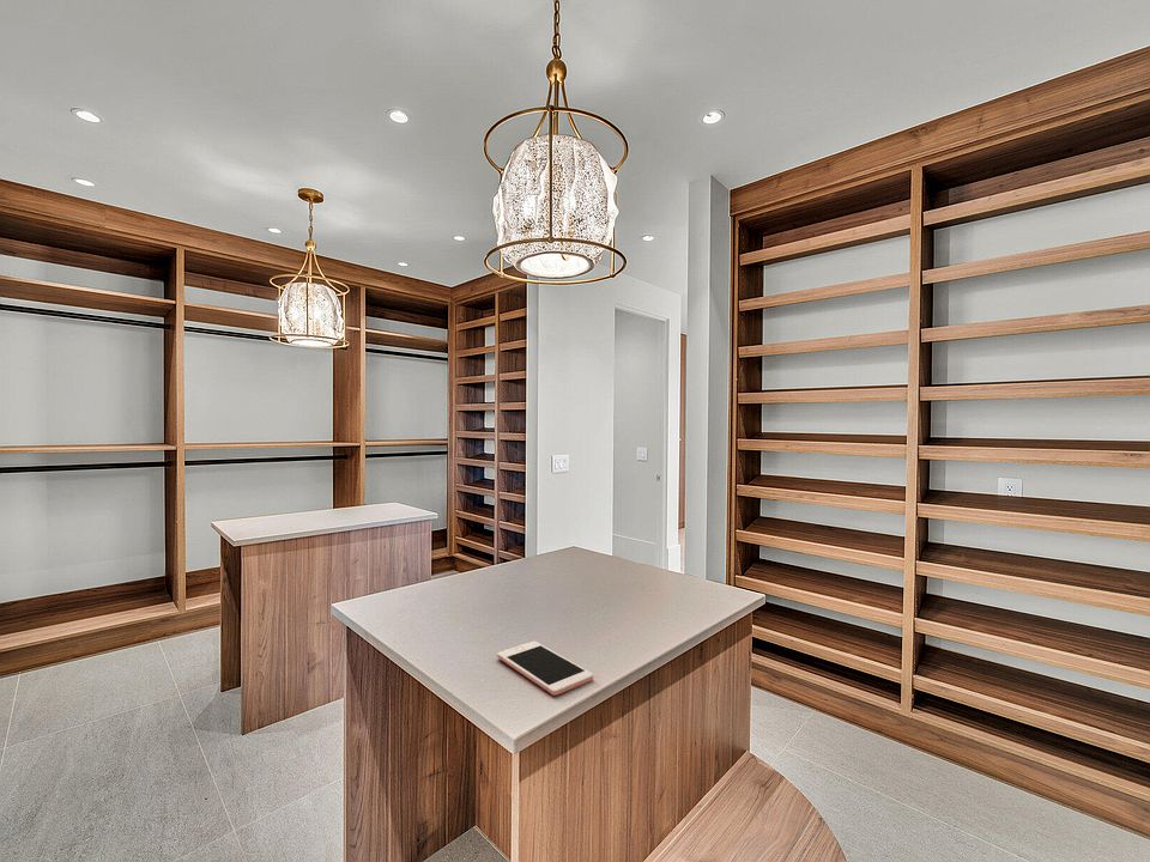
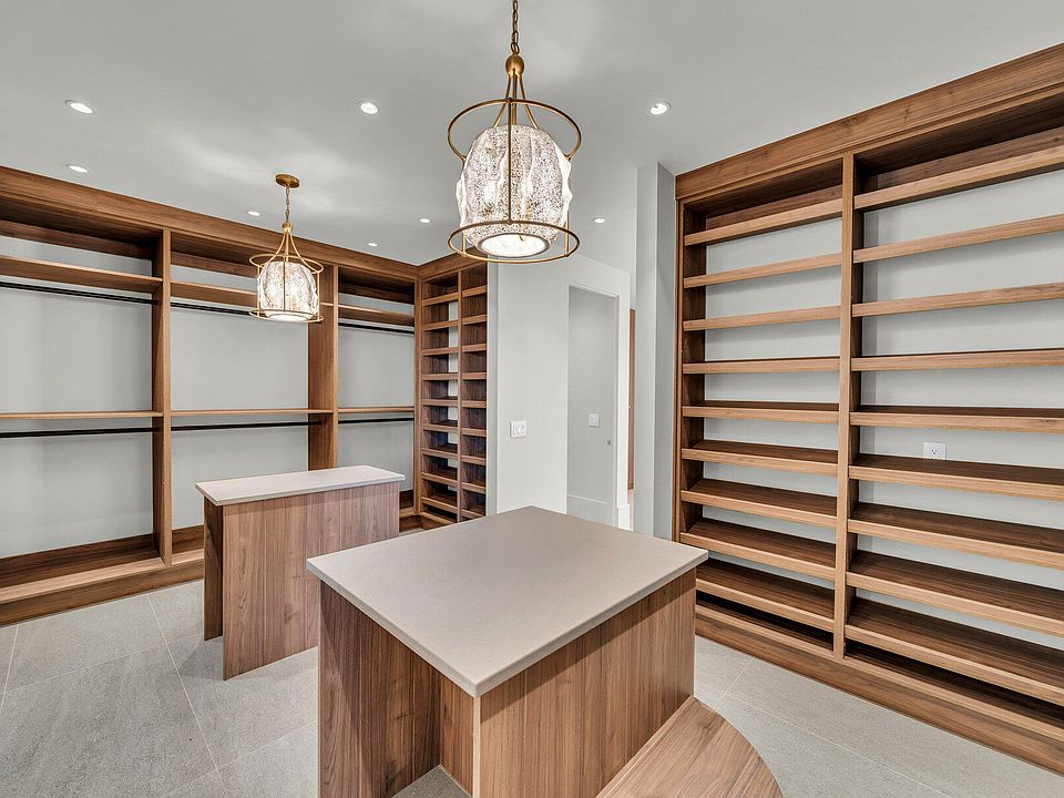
- cell phone (543, 664)
